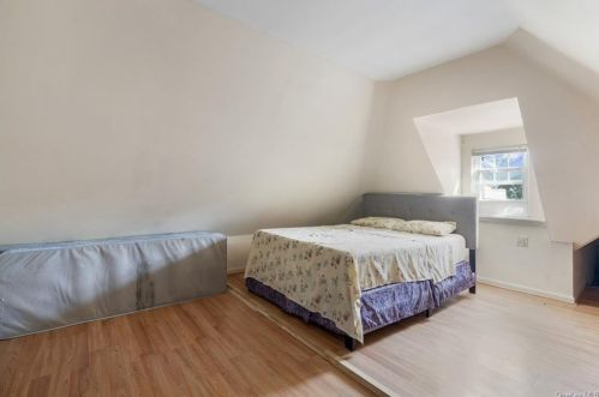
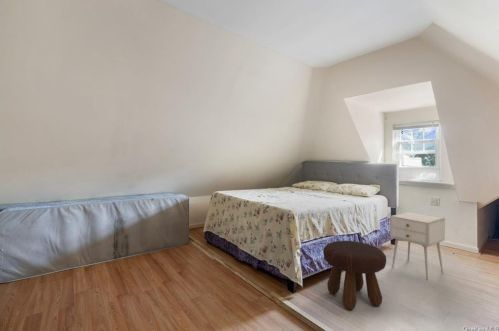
+ footstool (353, 273)
+ nightstand (416, 243)
